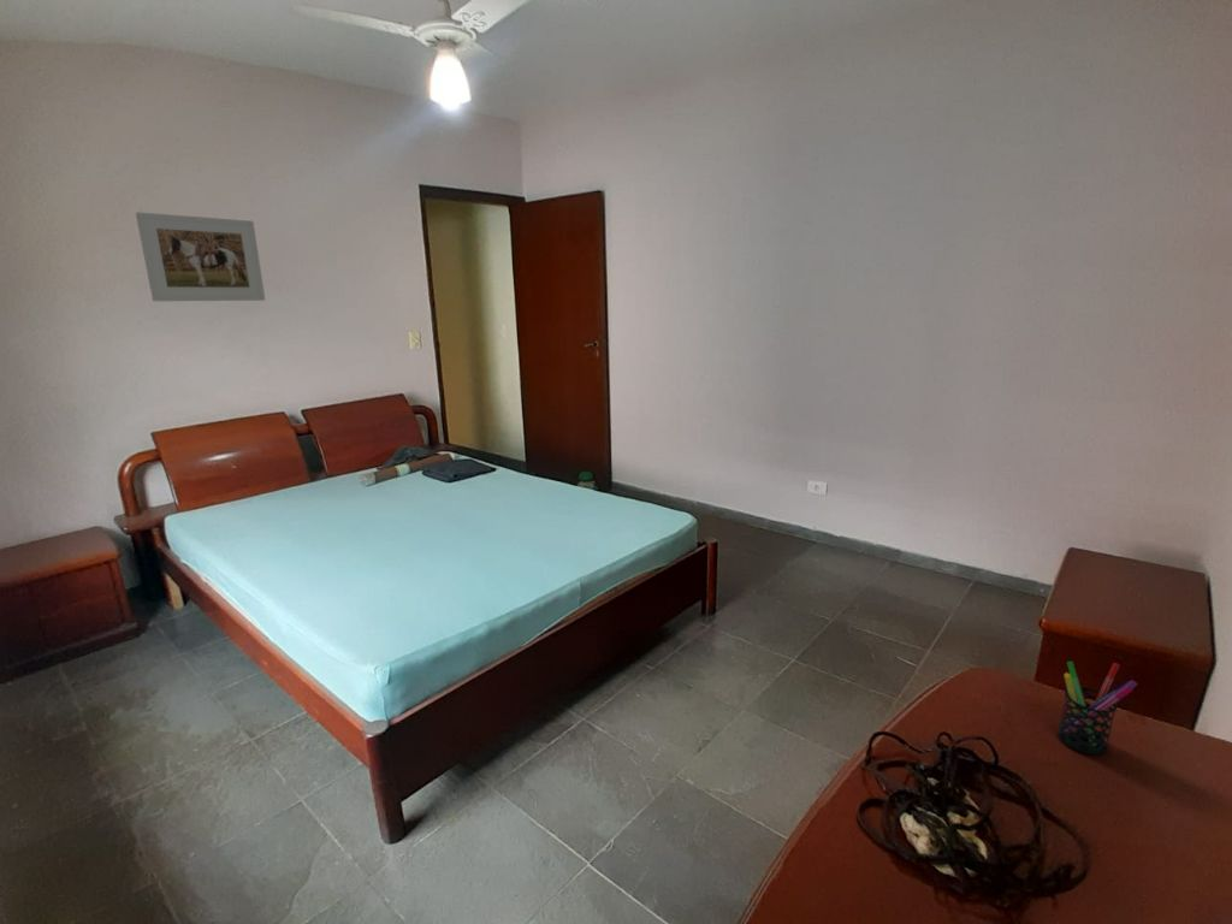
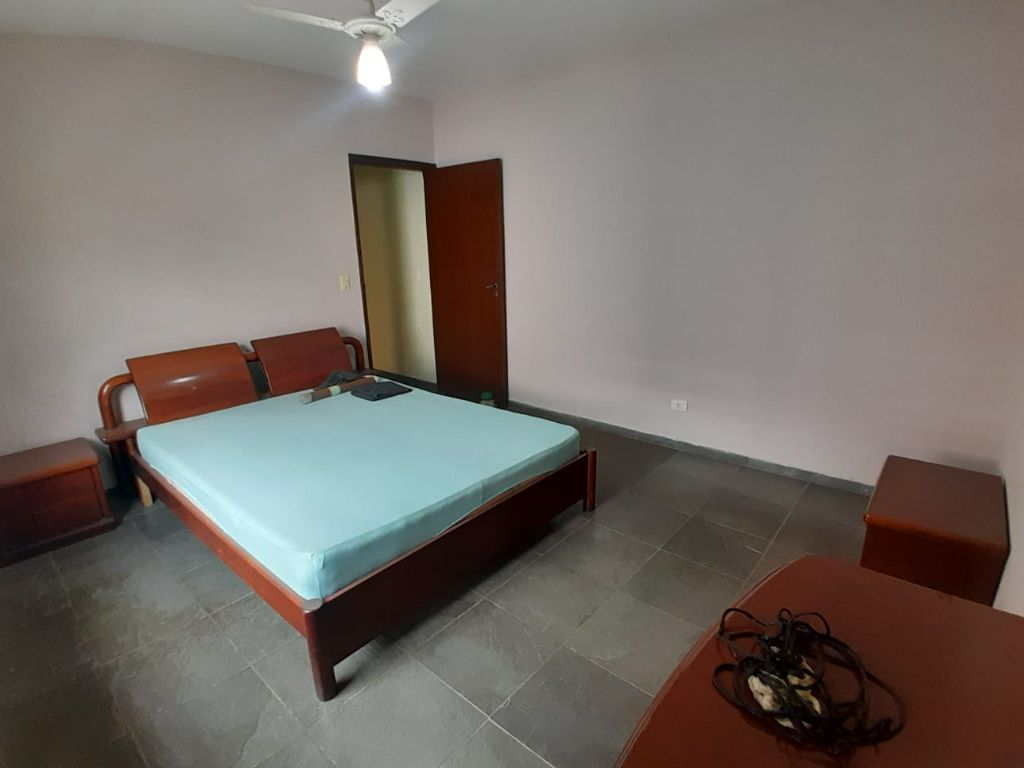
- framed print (205, 259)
- pen holder (1085, 701)
